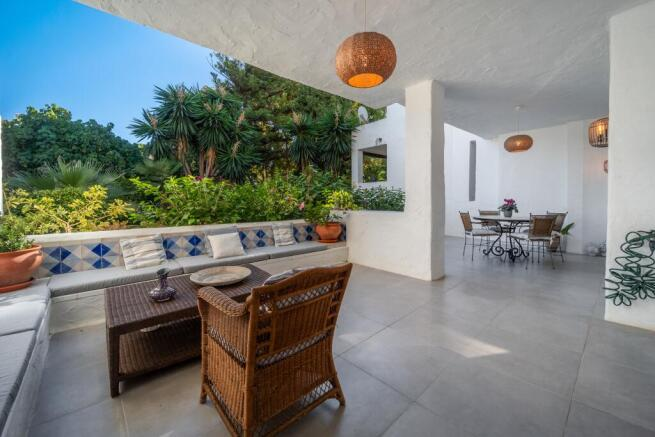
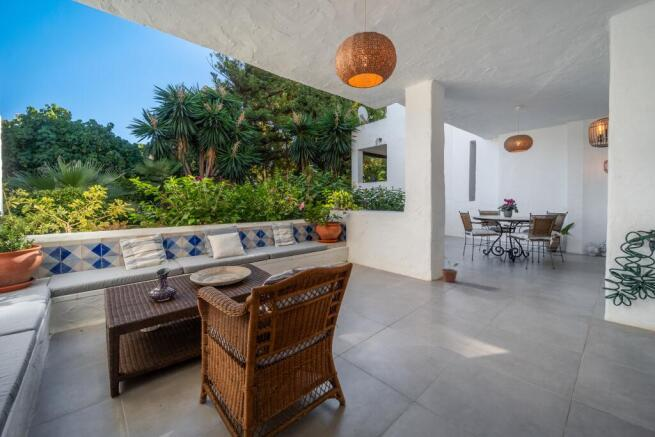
+ potted plant (449, 268)
